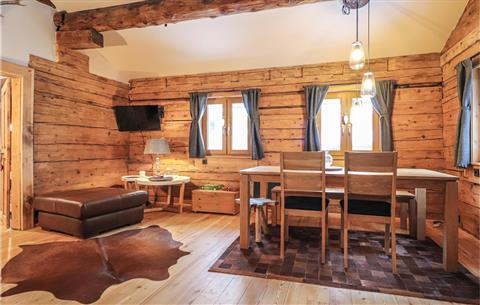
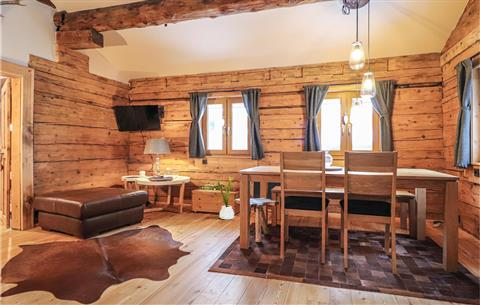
+ house plant (225, 195)
